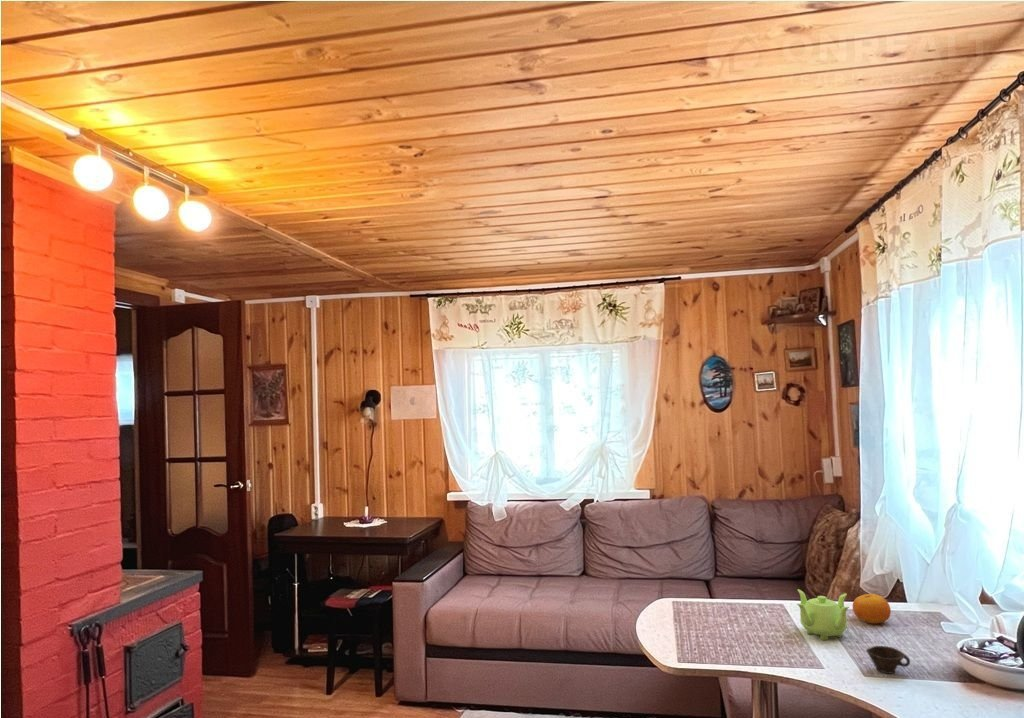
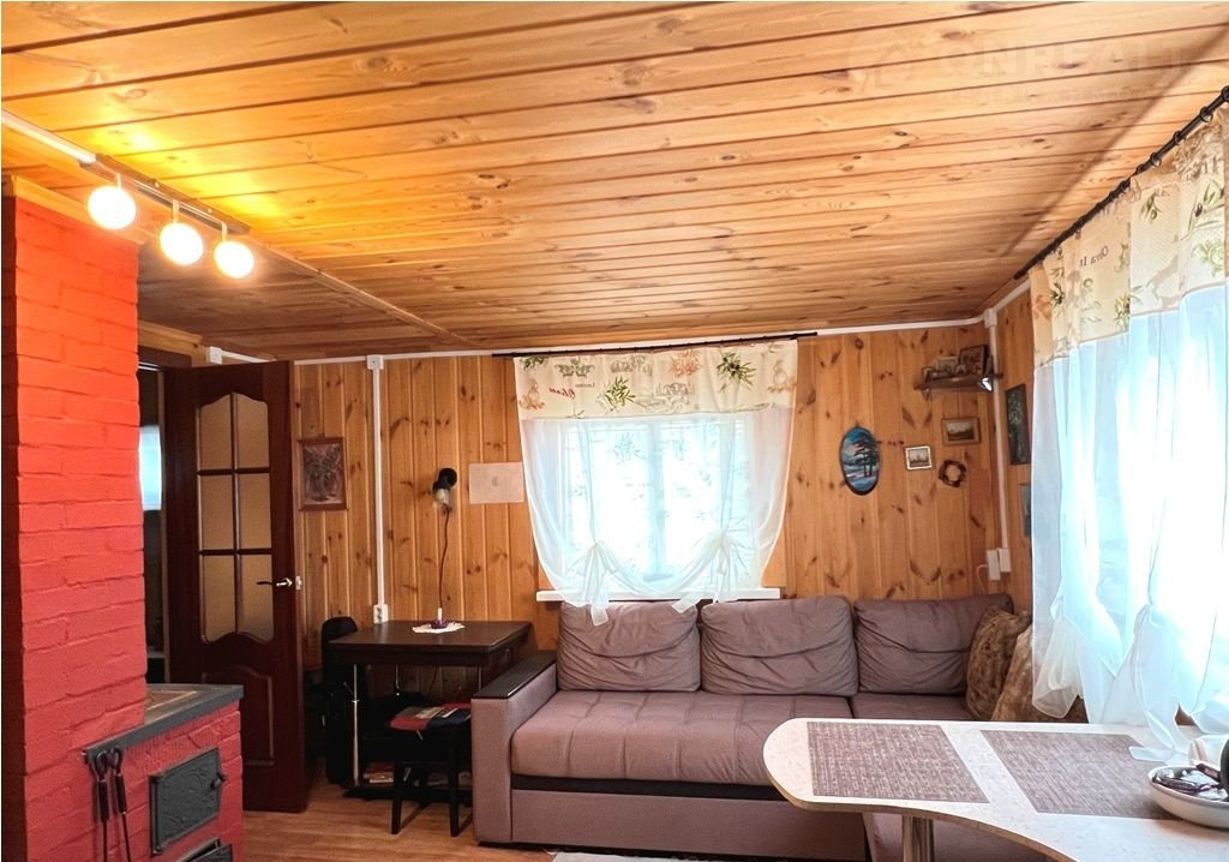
- fruit (871, 608)
- teapot (822, 615)
- cup (887, 661)
